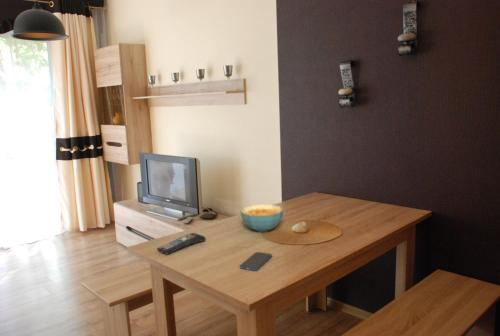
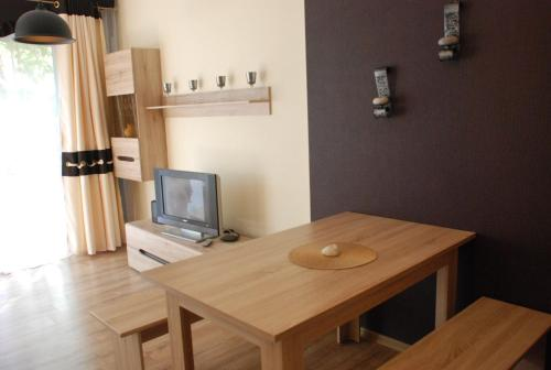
- remote control (182, 242)
- cereal bowl (262, 219)
- smartphone (256, 260)
